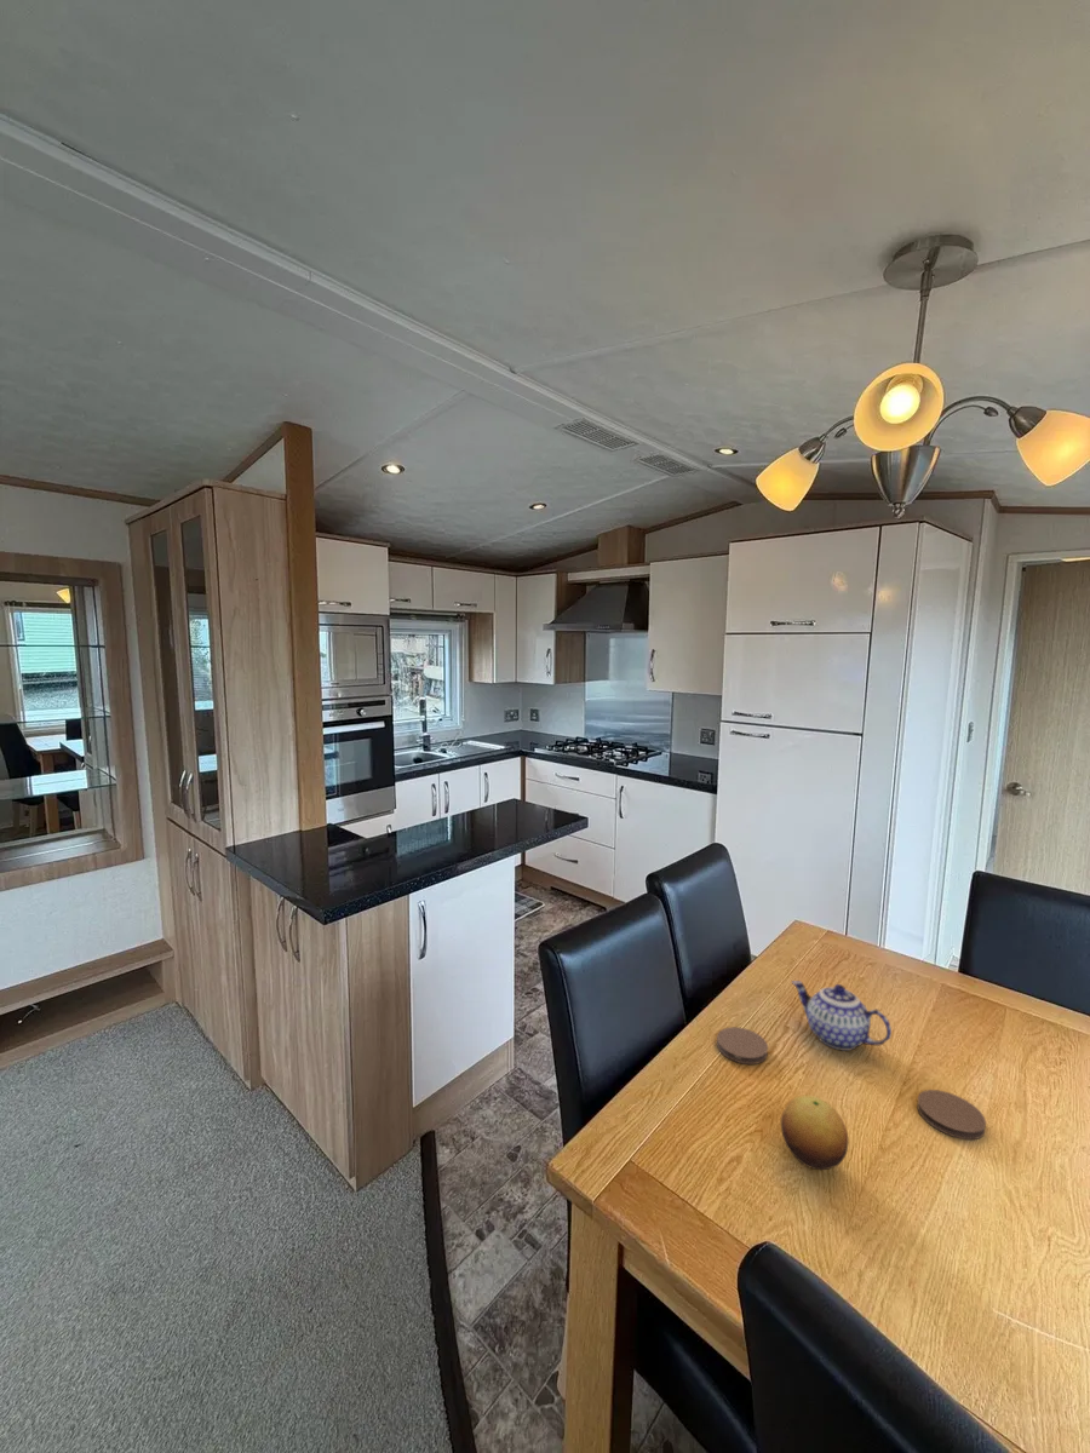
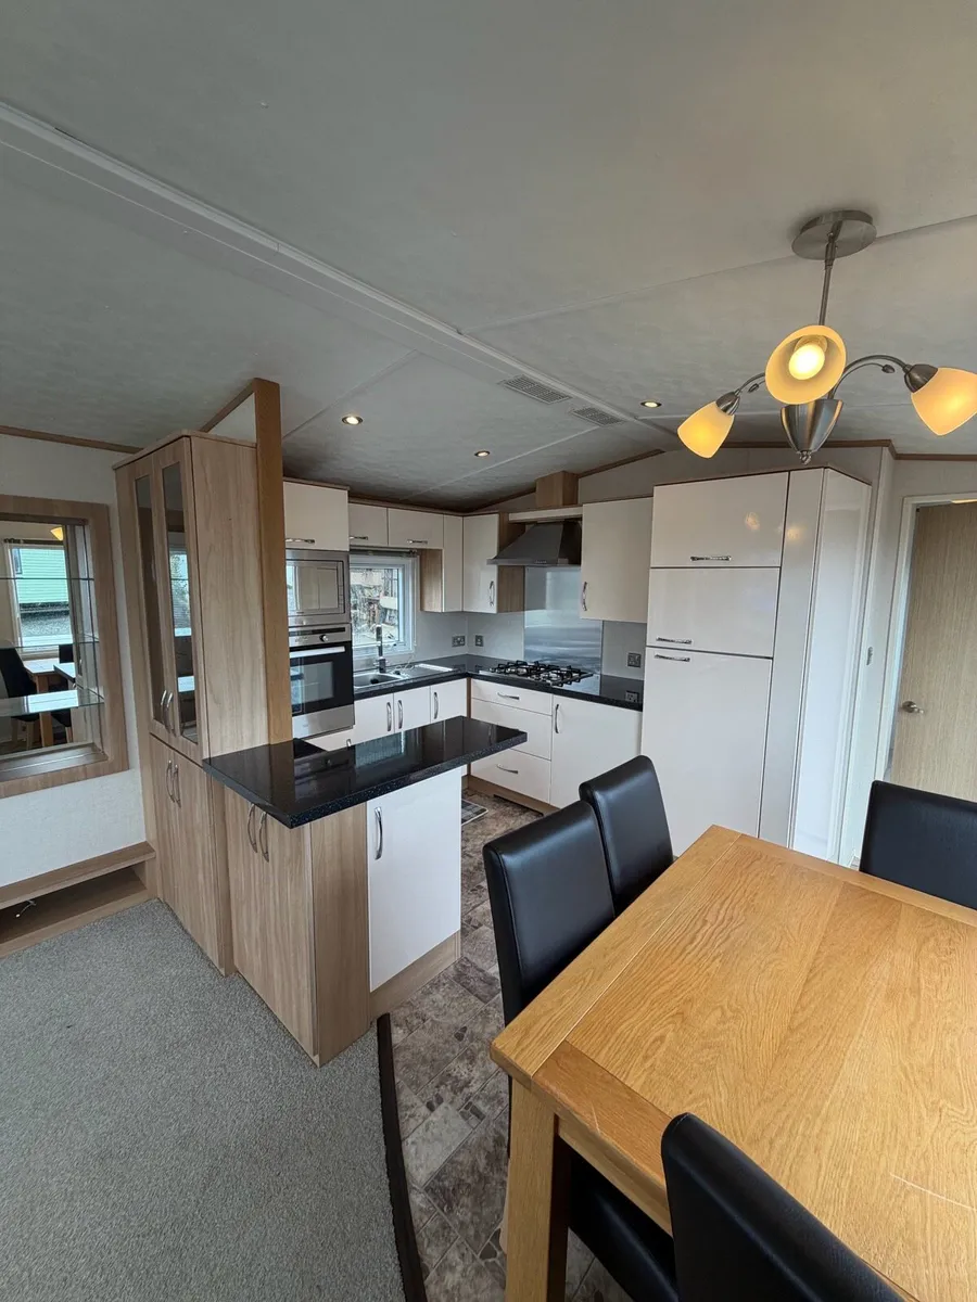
- fruit (814, 1131)
- coaster (950, 1113)
- coaster (741, 1045)
- teapot (838, 1012)
